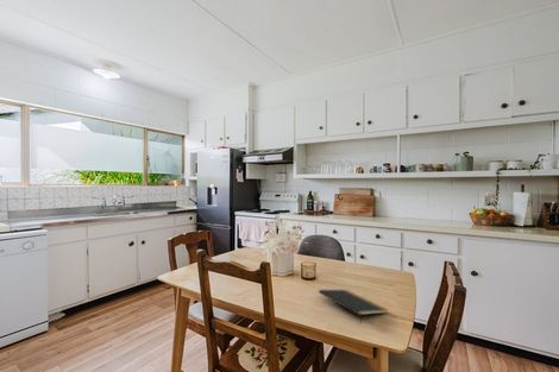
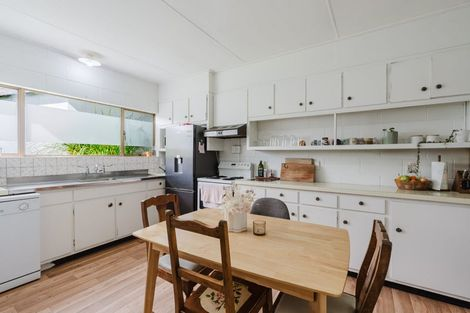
- notepad (351, 301)
